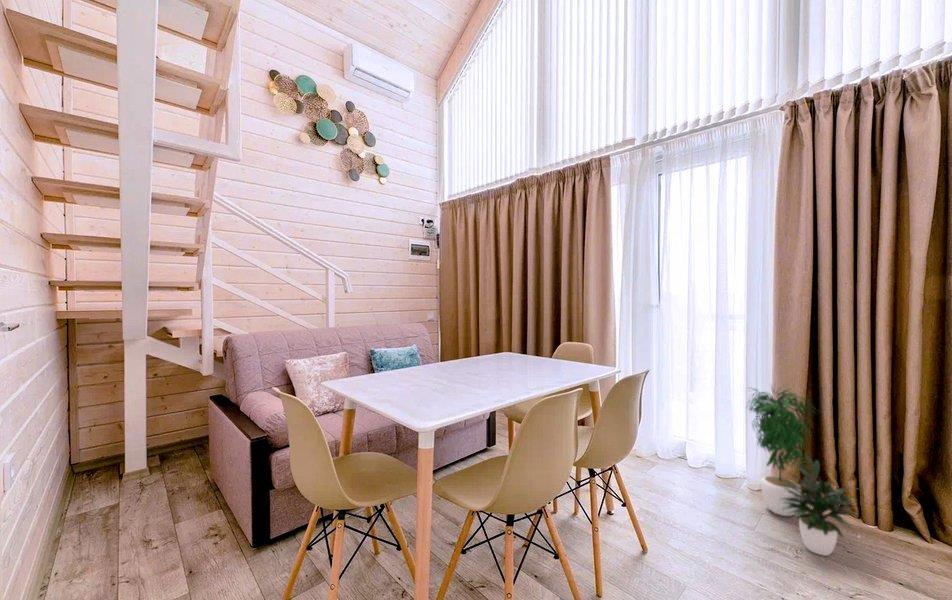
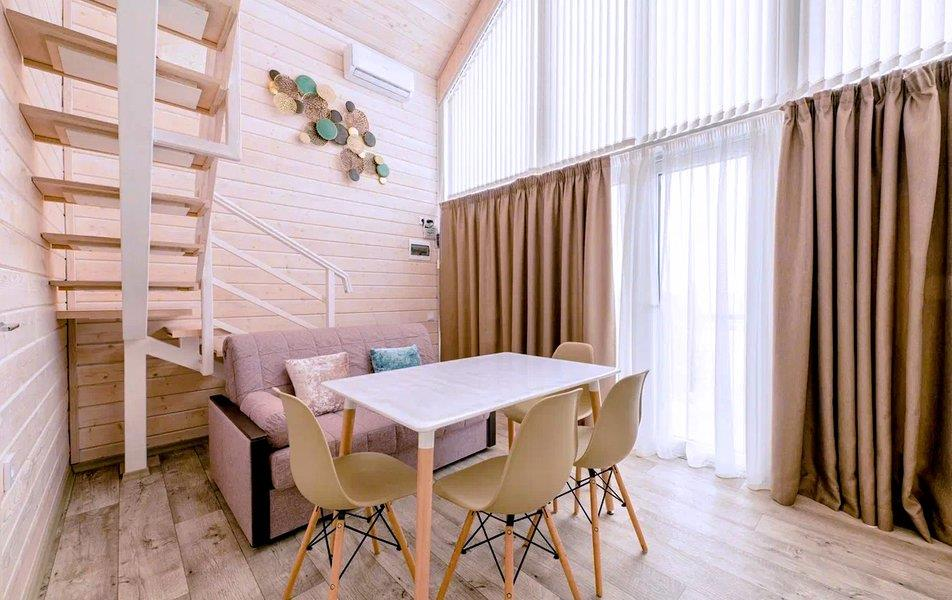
- potted plant (794, 457)
